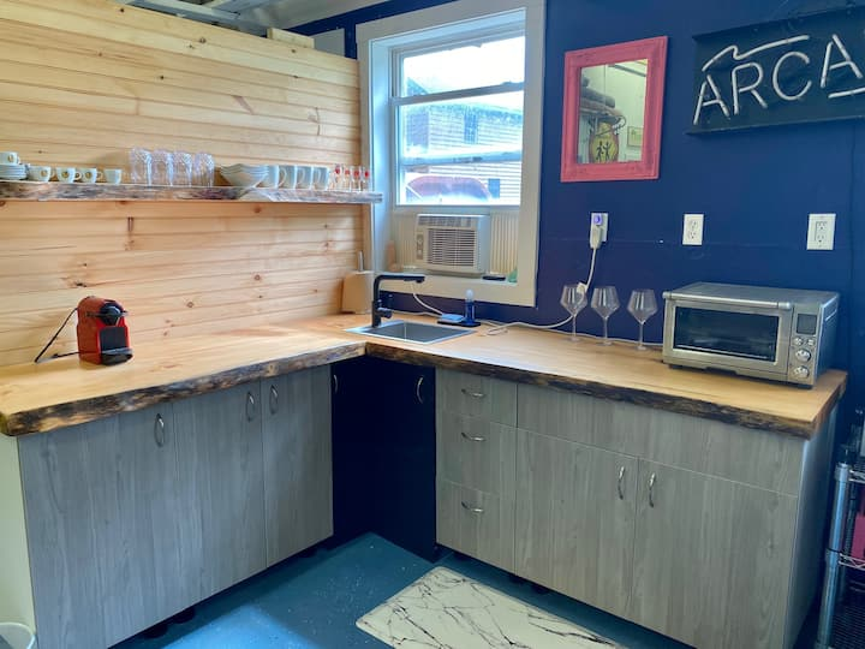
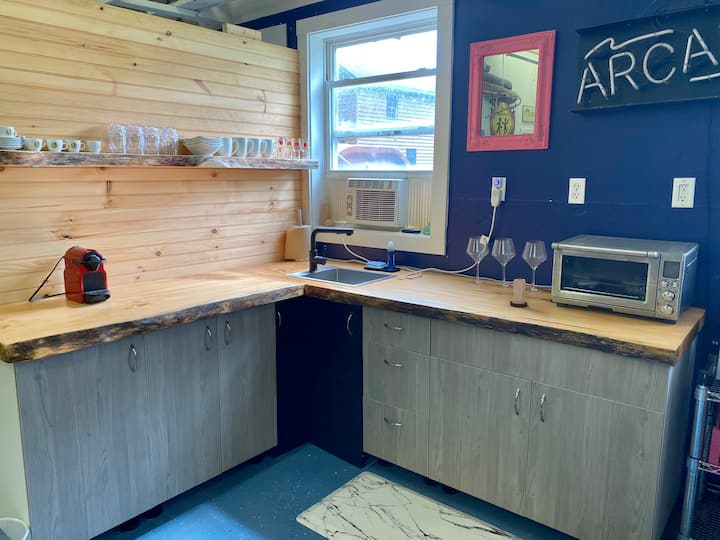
+ candle (519, 290)
